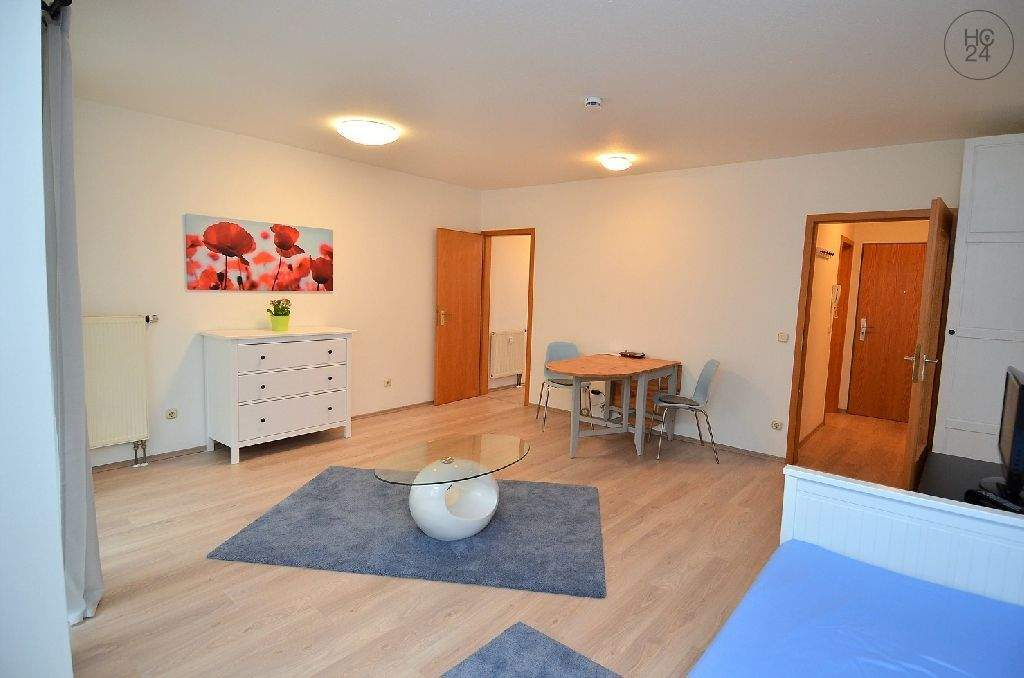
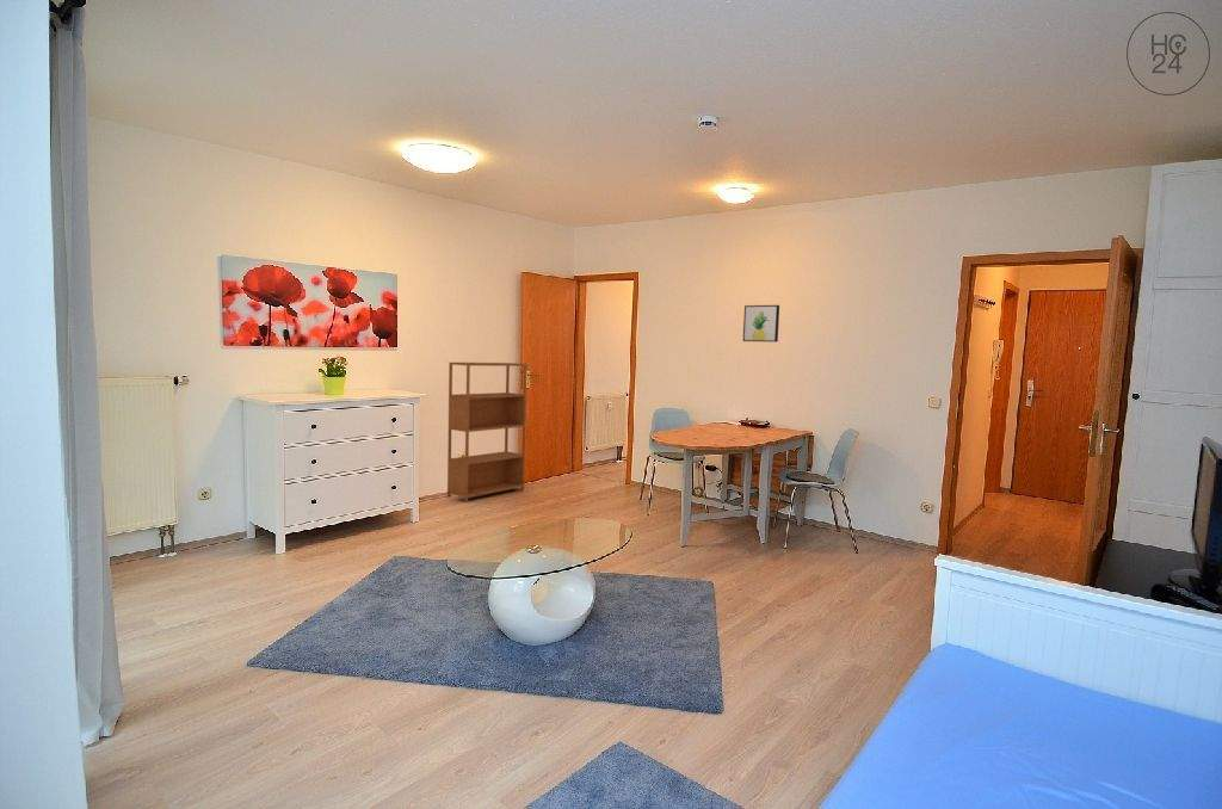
+ wall art (760, 323)
+ bookshelf (487, 428)
